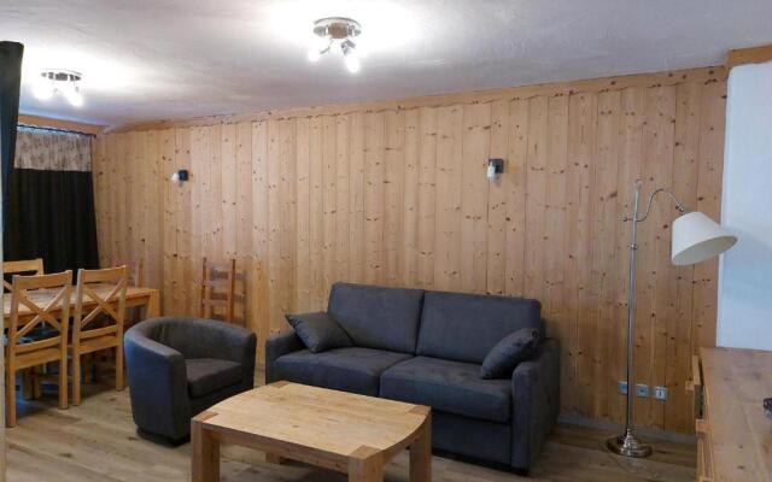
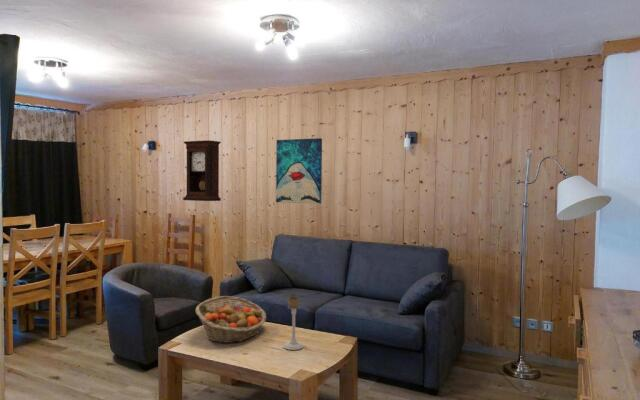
+ candle holder (293, 322)
+ fruit basket (231, 318)
+ pendulum clock (200, 171)
+ wall art (298, 171)
